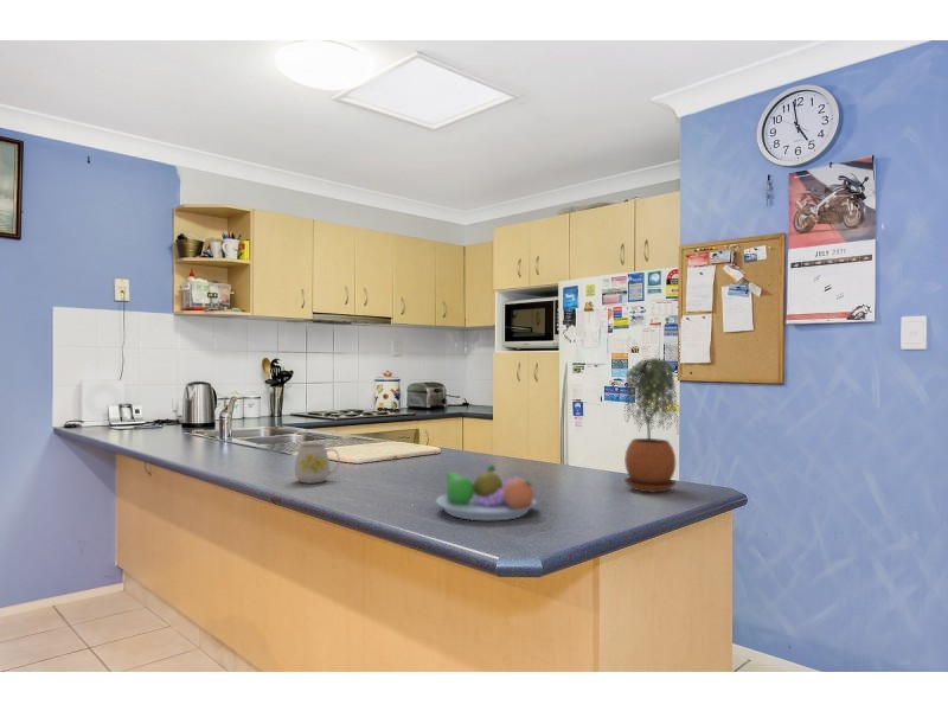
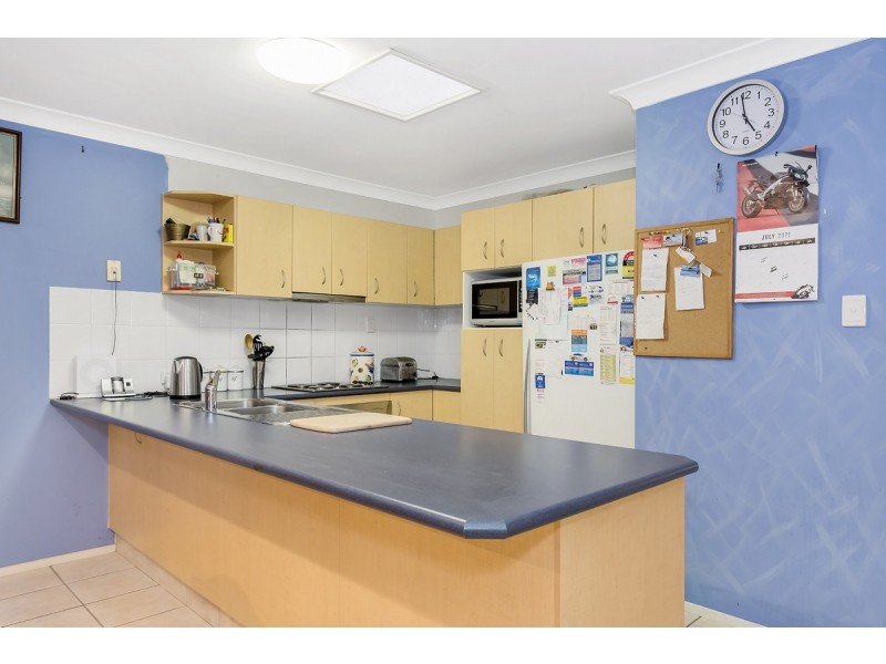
- potted plant (653, 423)
- mug (316, 462)
- fruit bowl (483, 489)
